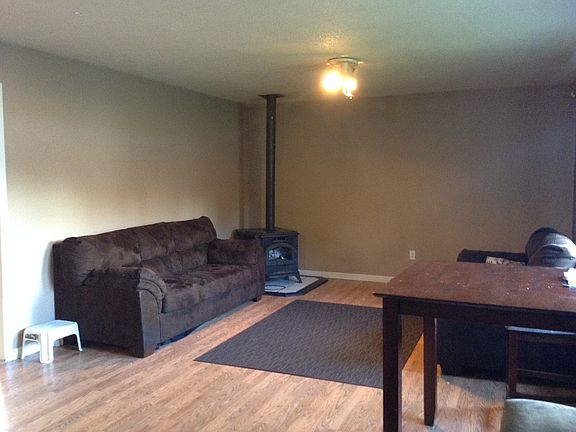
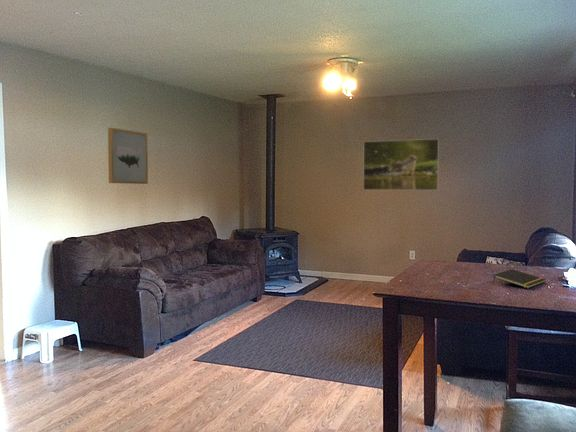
+ wall art (128, 157)
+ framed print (400, 165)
+ notepad (519, 278)
